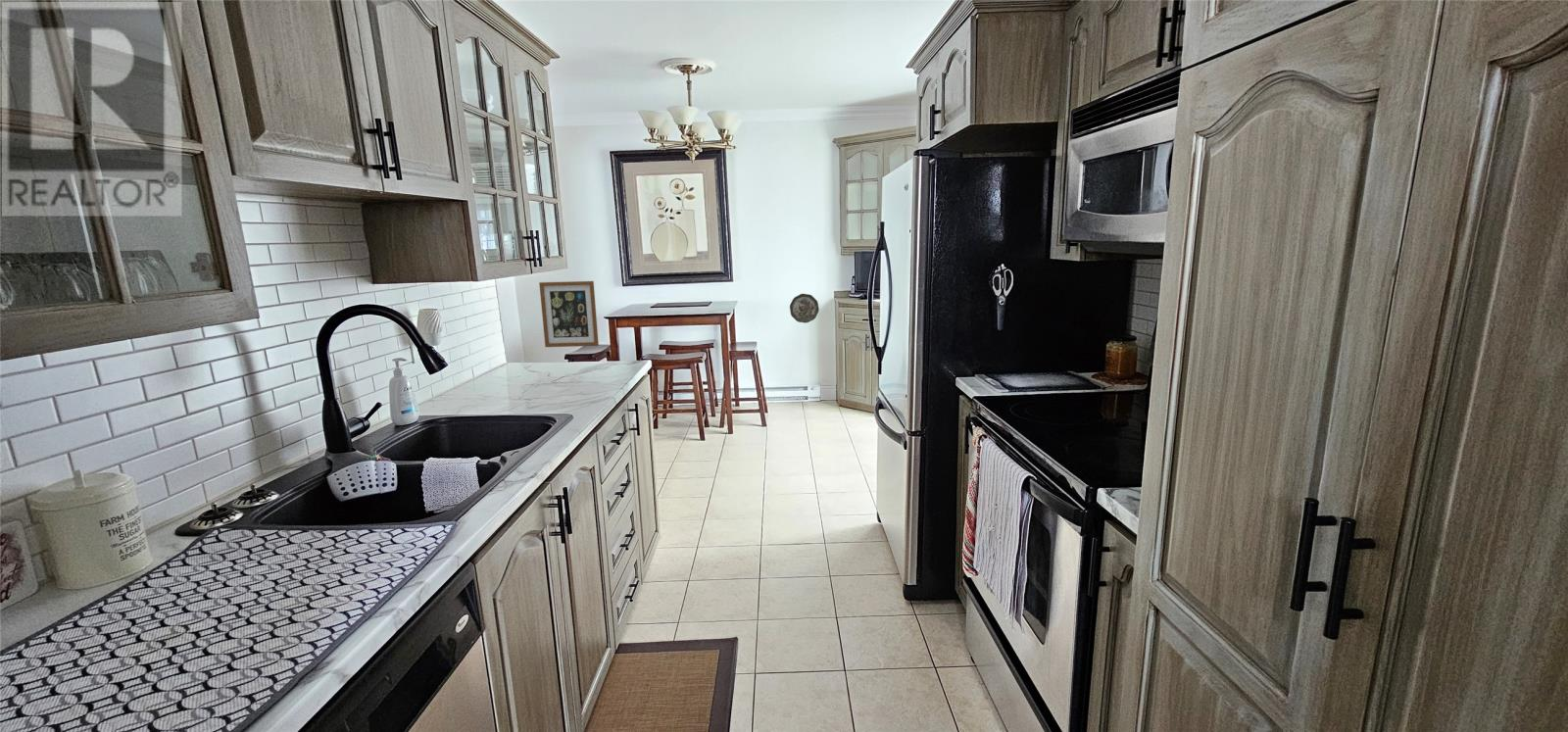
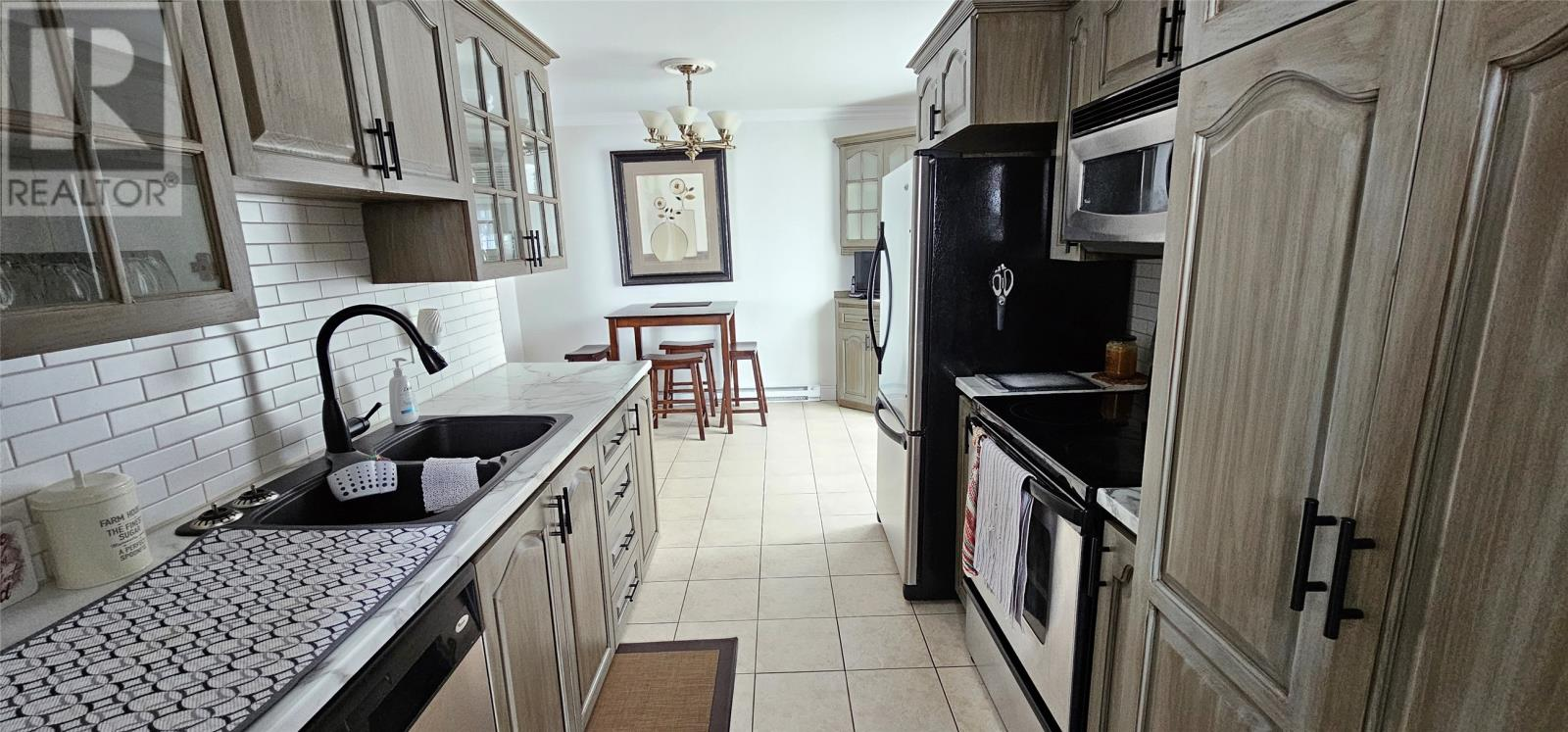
- decorative plate (804, 308)
- wall art (568, 314)
